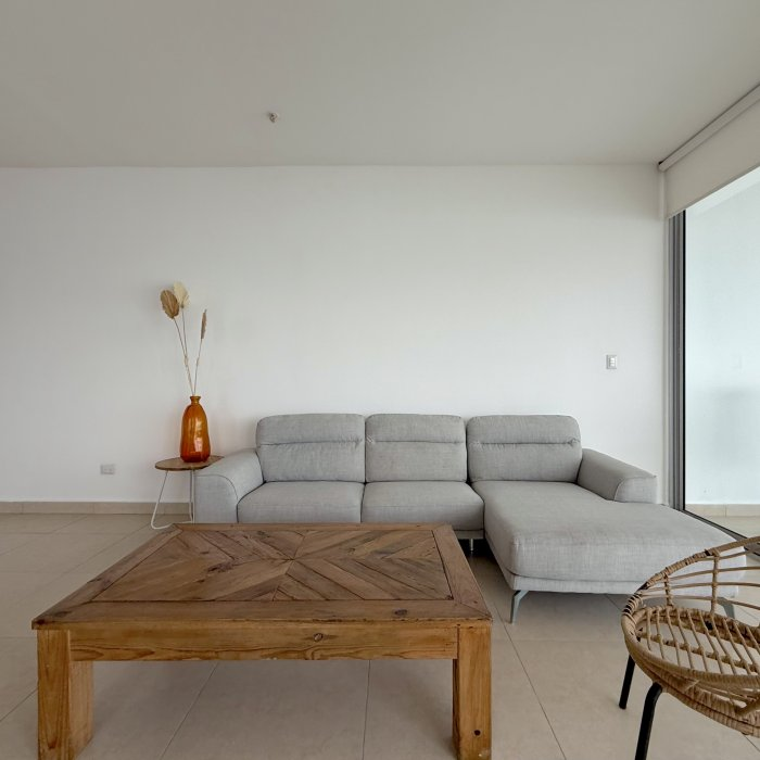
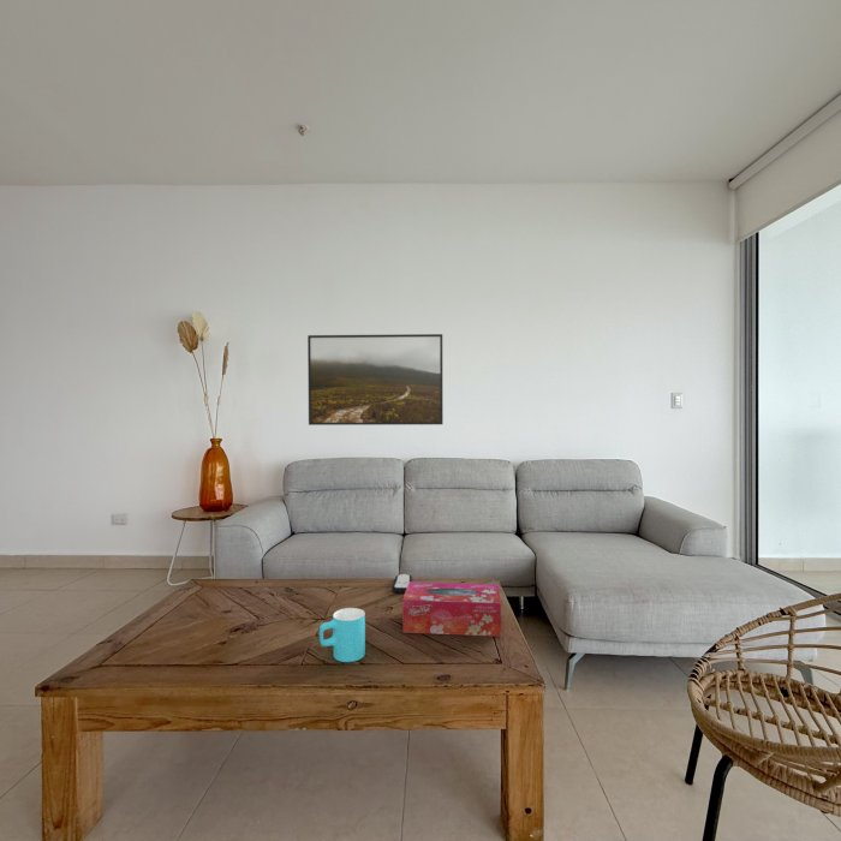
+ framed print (375, 380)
+ cup (342, 634)
+ tissue box (452, 607)
+ remote control (402, 583)
